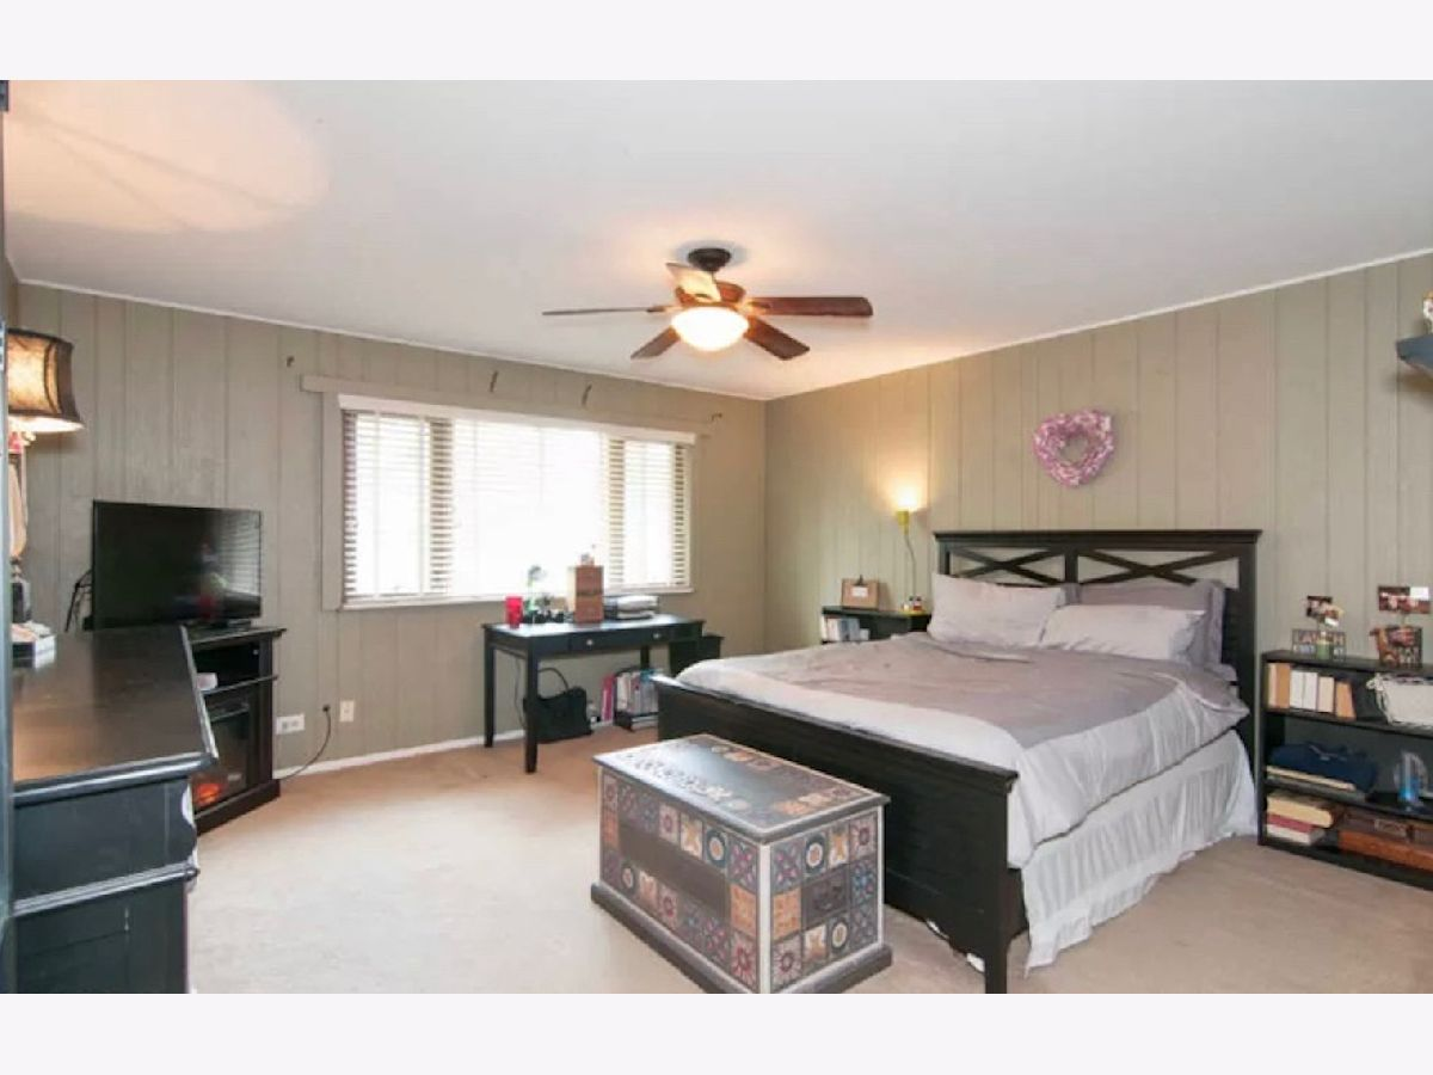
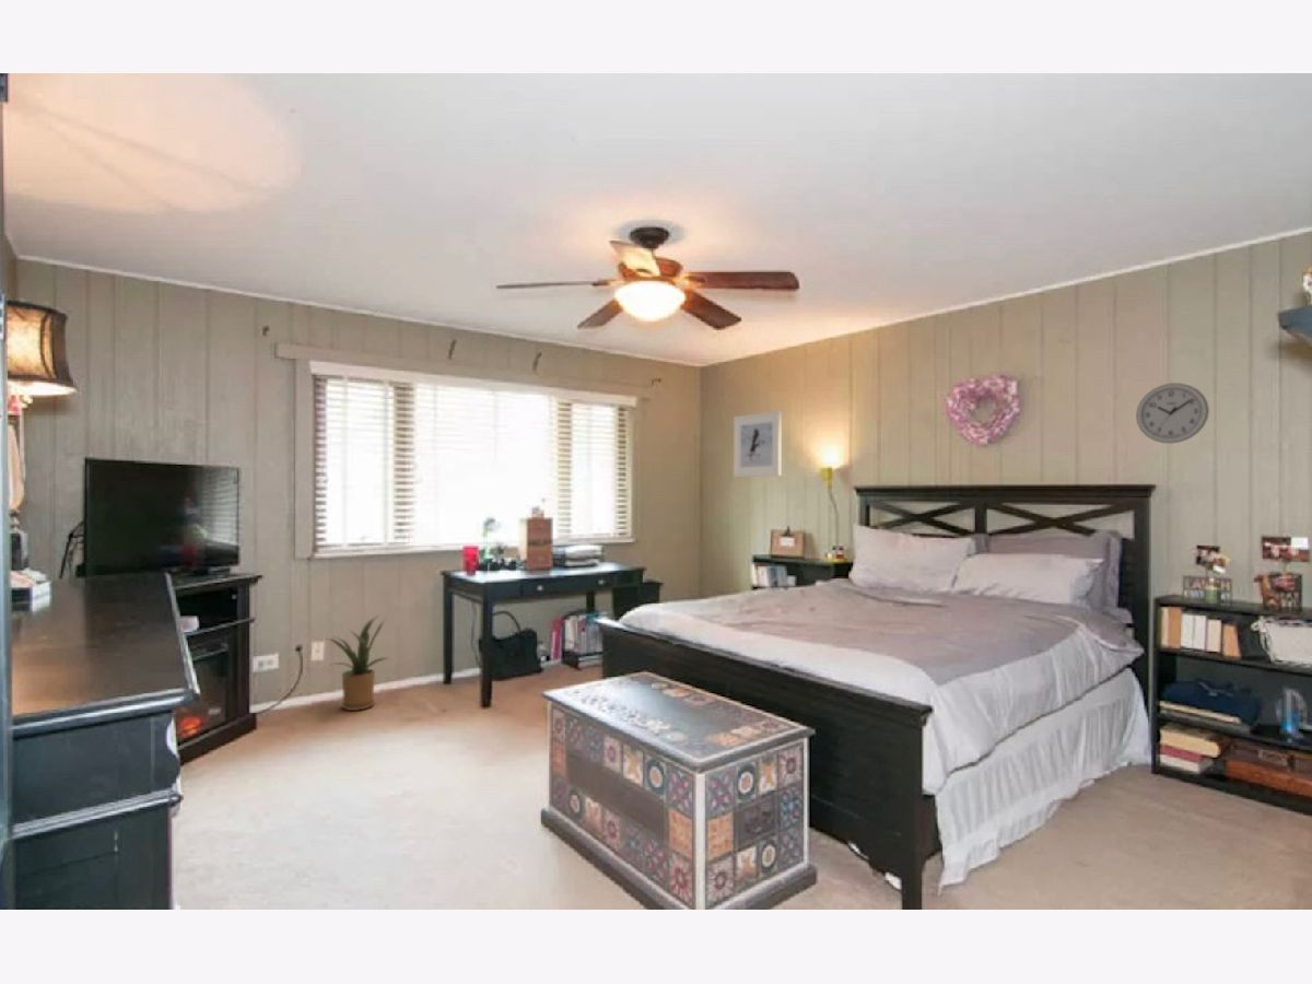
+ wall clock (1170, 412)
+ house plant (354, 661)
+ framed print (757, 445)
